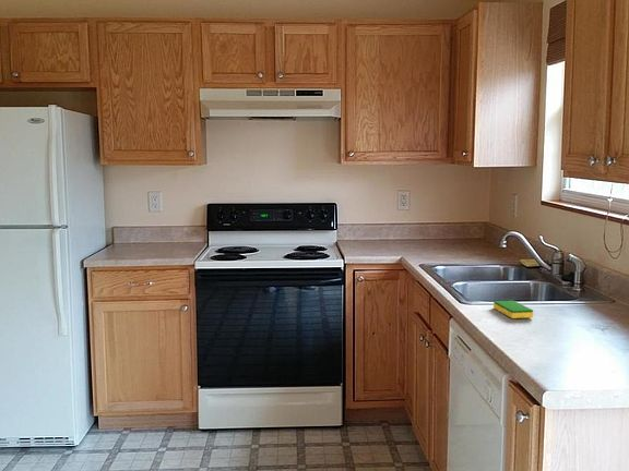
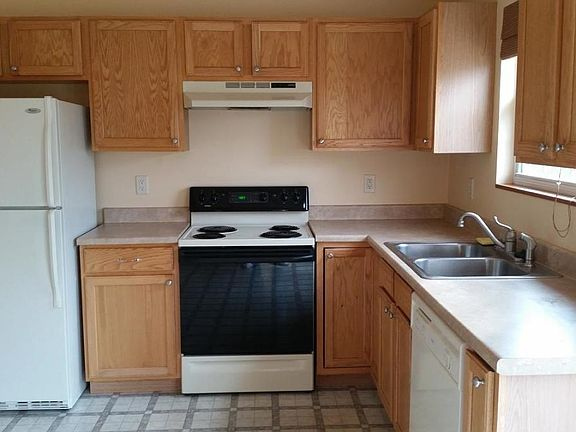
- dish sponge (512, 309)
